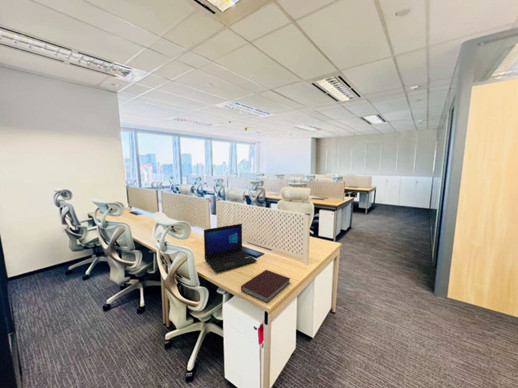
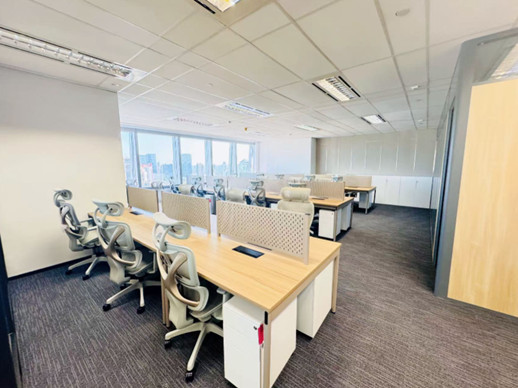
- notebook (266, 284)
- laptop (230, 245)
